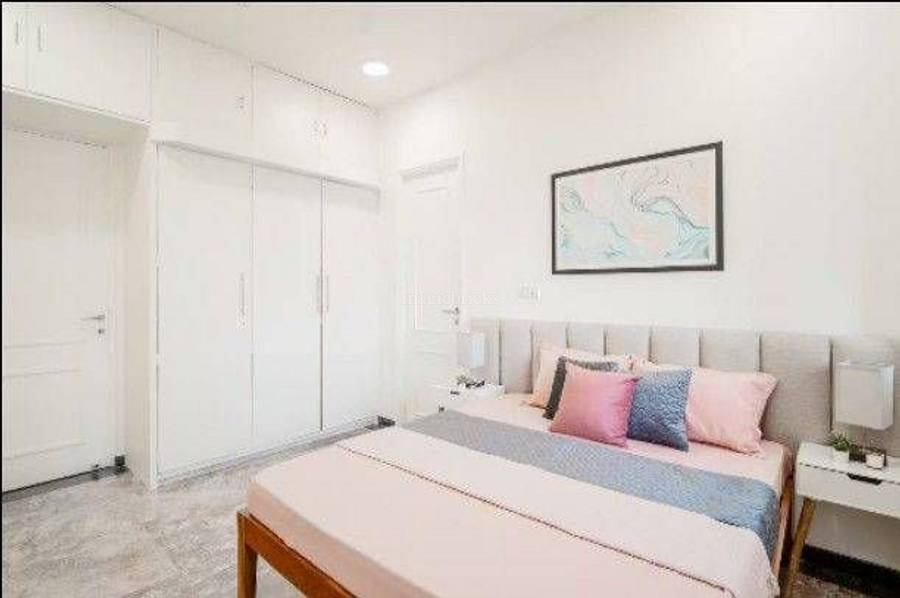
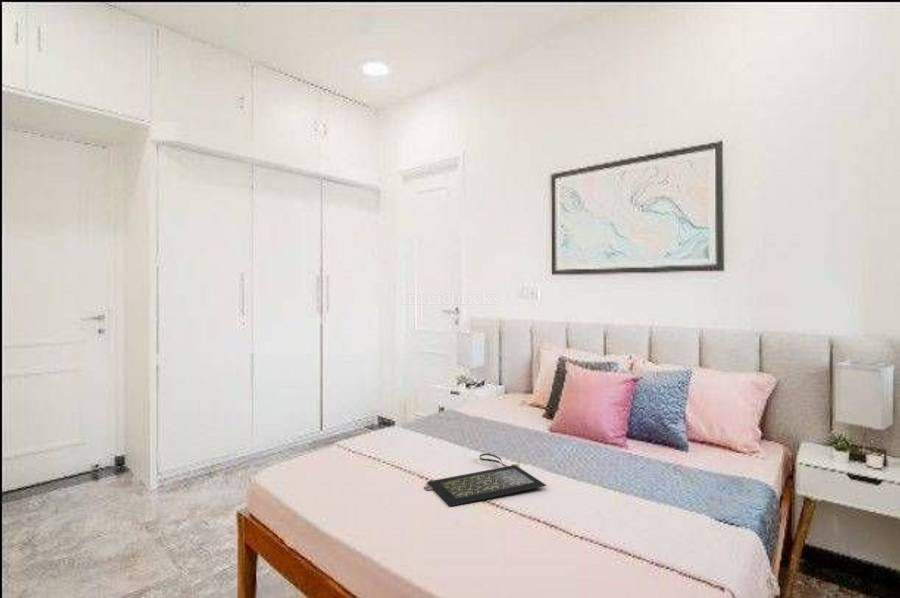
+ clutch bag (489, 481)
